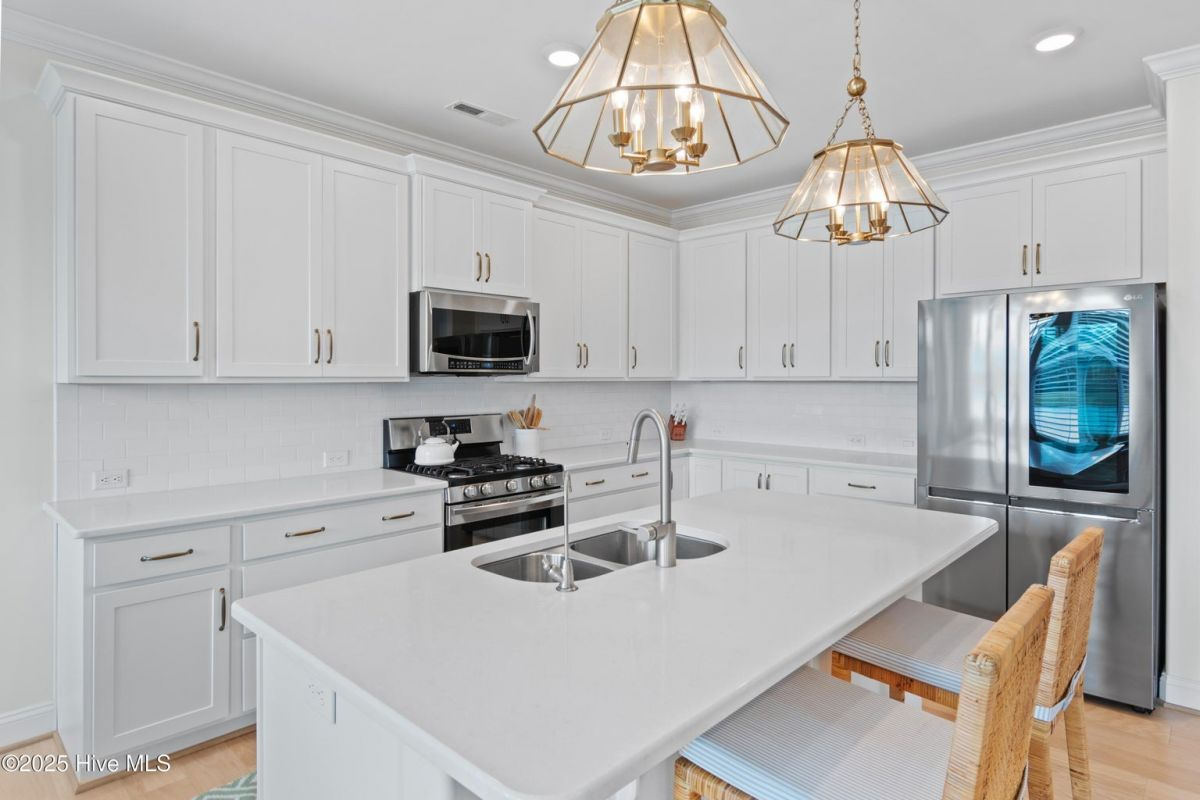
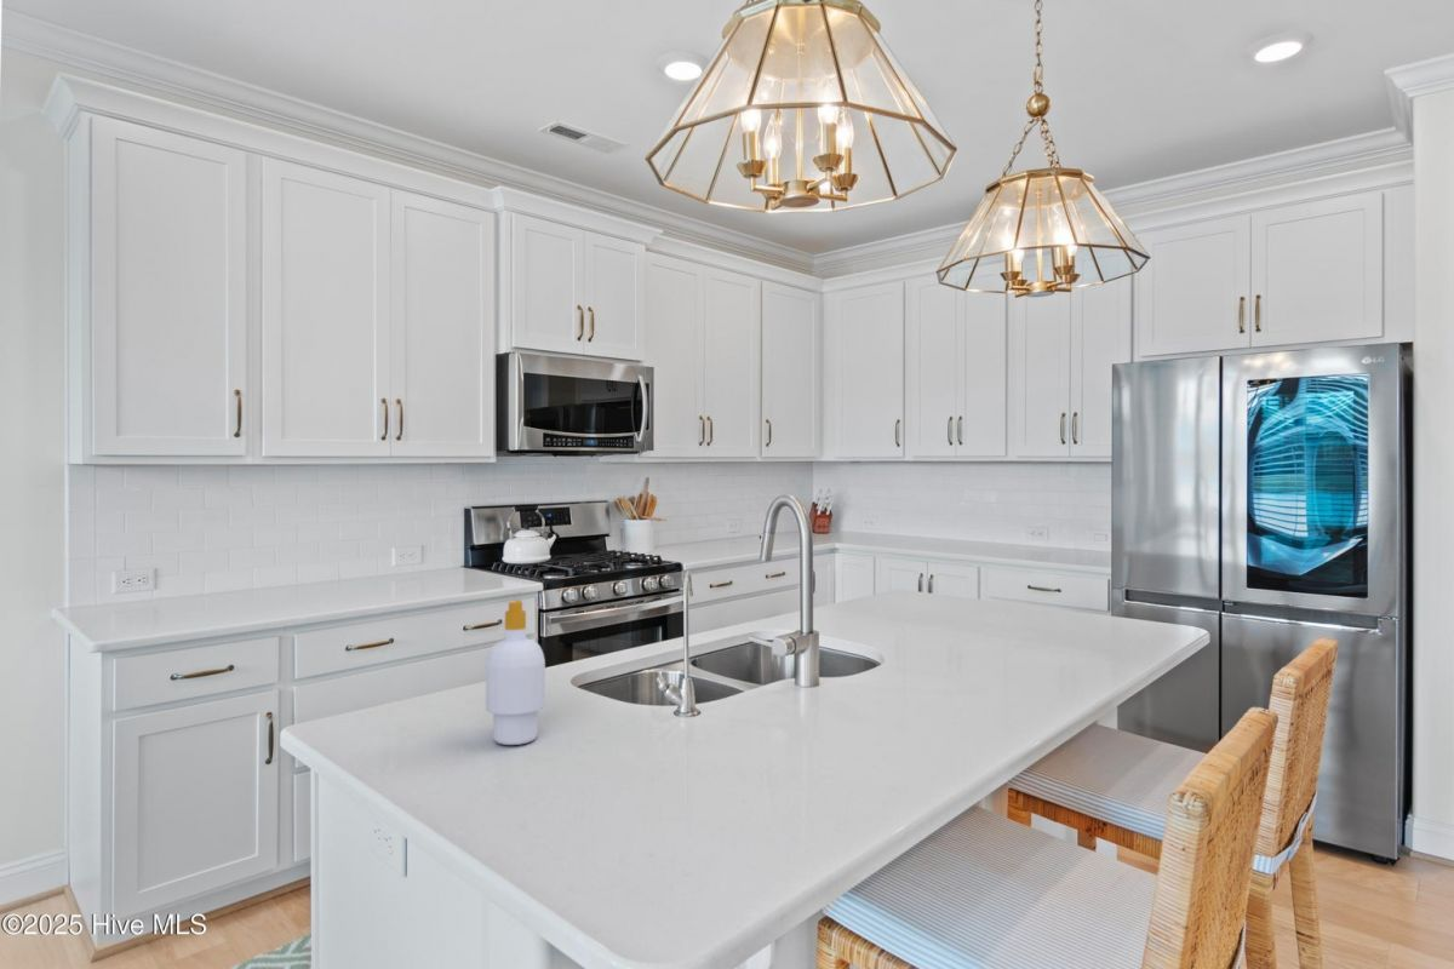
+ soap bottle (515, 670)
